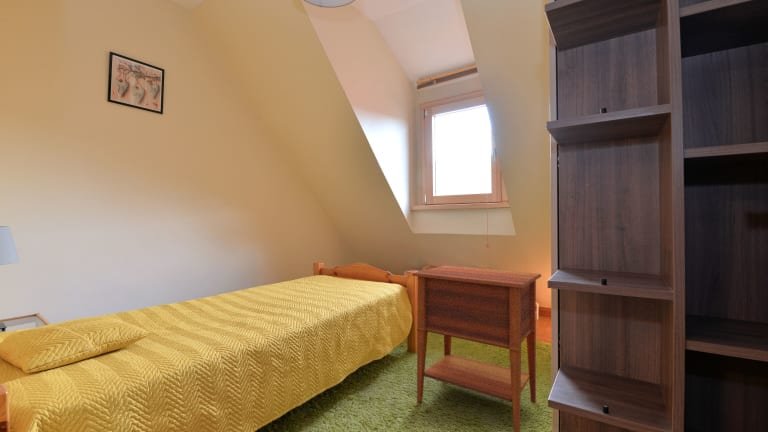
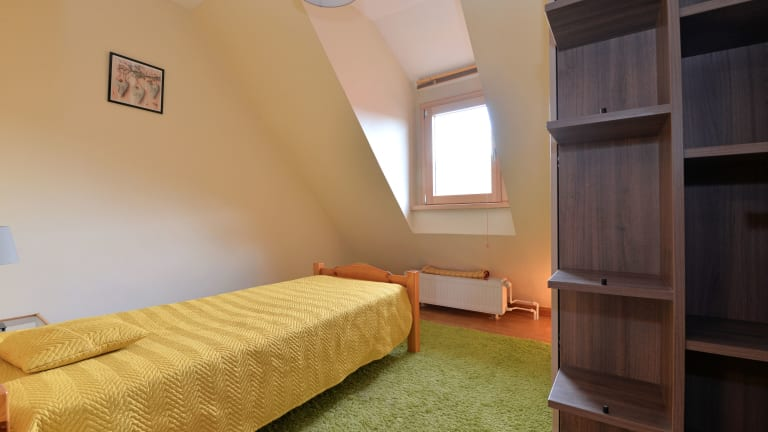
- nightstand (476, 337)
